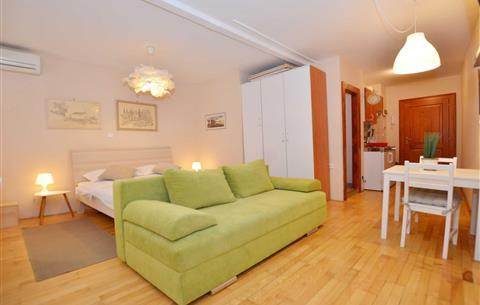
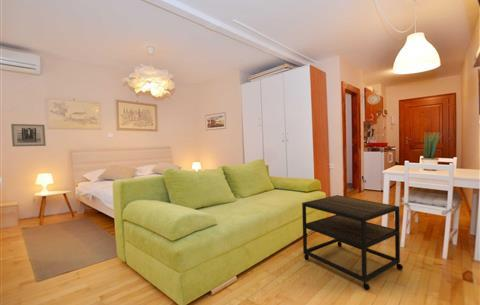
+ side table (349, 234)
+ wall art (29, 135)
